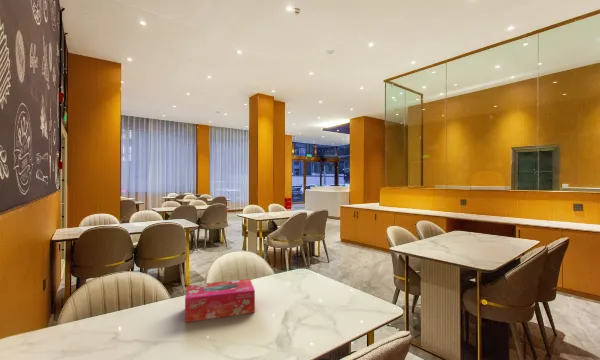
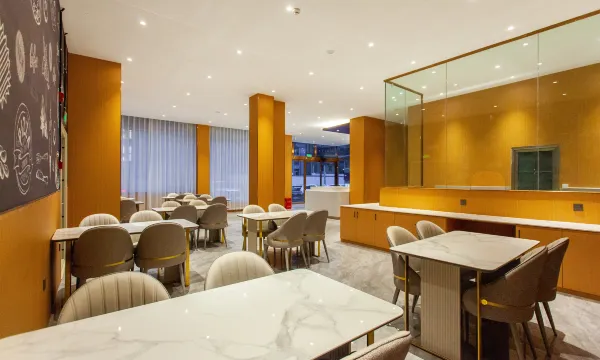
- tissue box (220, 298)
